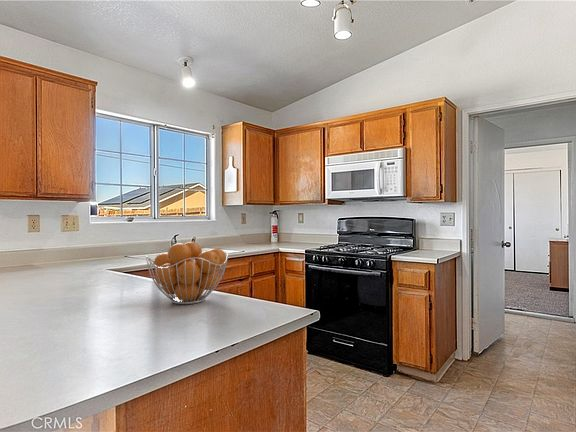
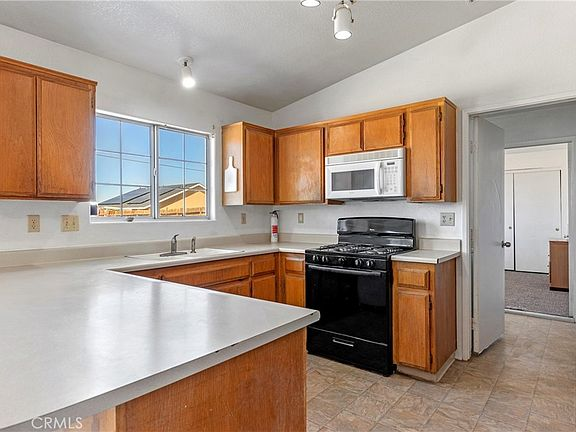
- fruit basket (188, 271)
